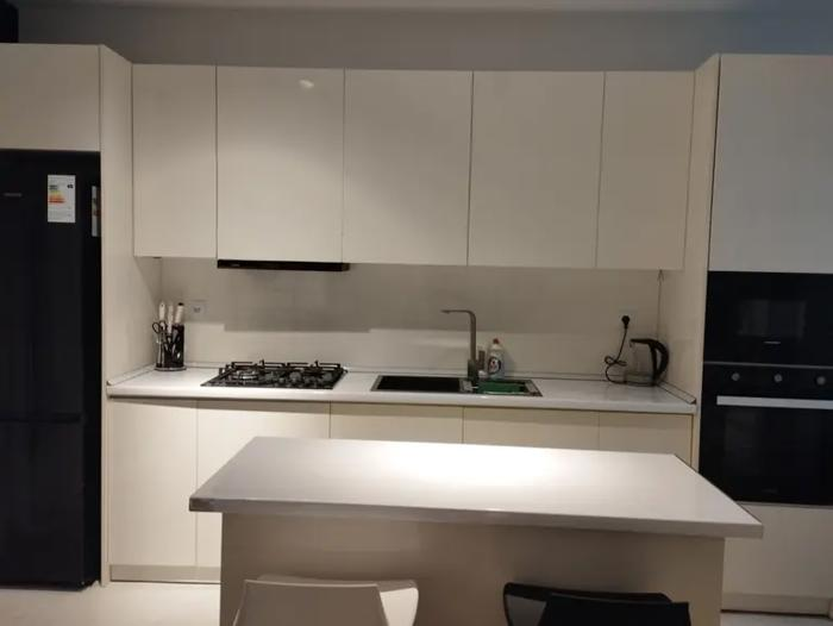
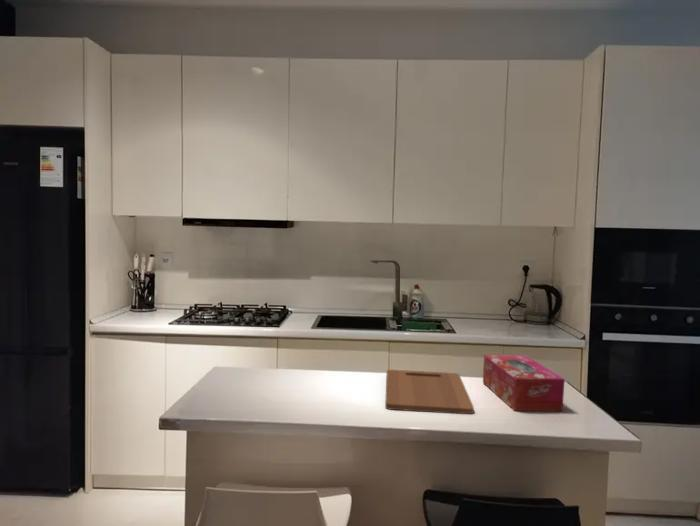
+ tissue box (520, 380)
+ cutting board (425, 389)
